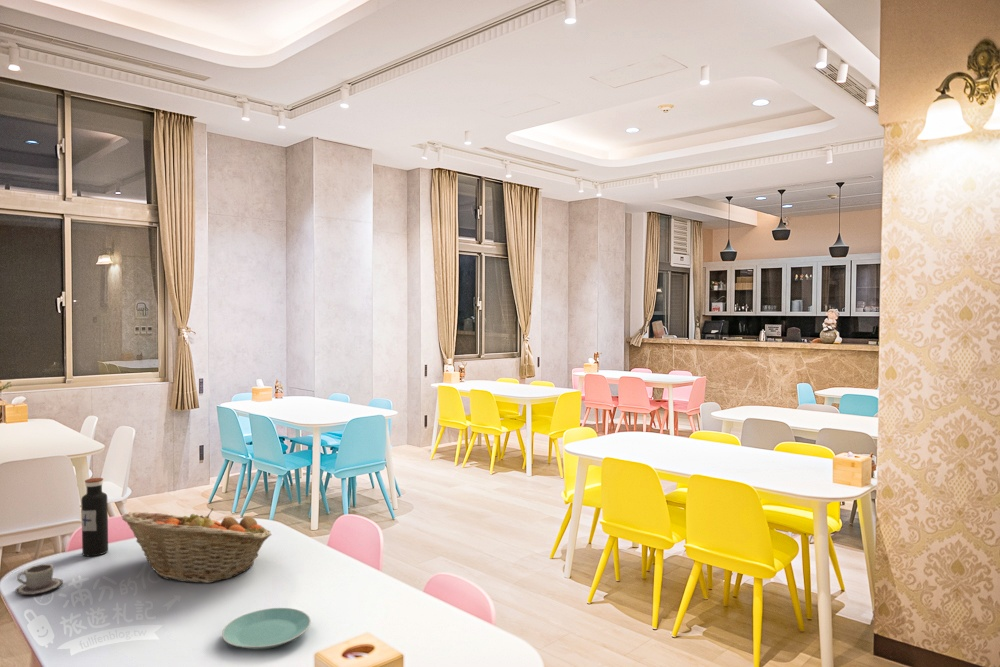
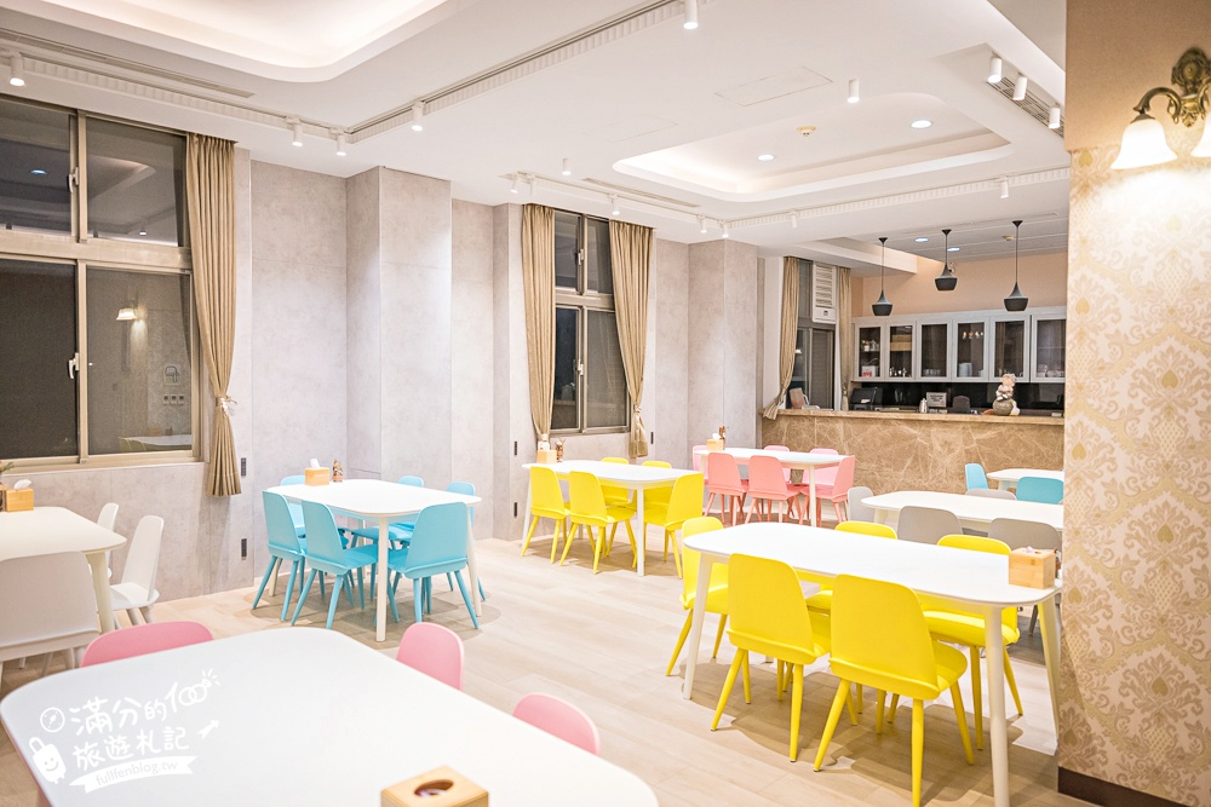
- cup (39, 578)
- plate (267, 630)
- water bottle (94, 516)
- fruit basket (198, 536)
